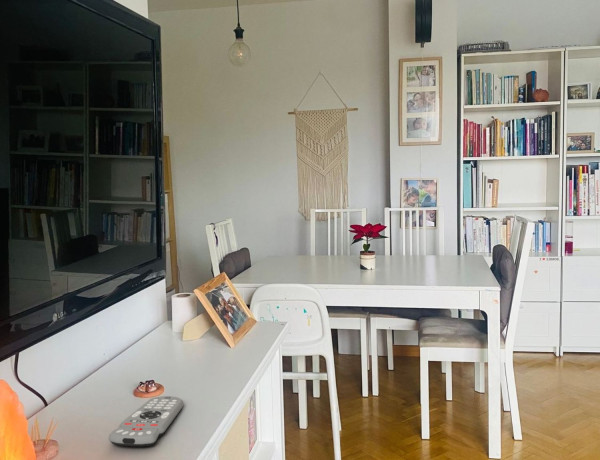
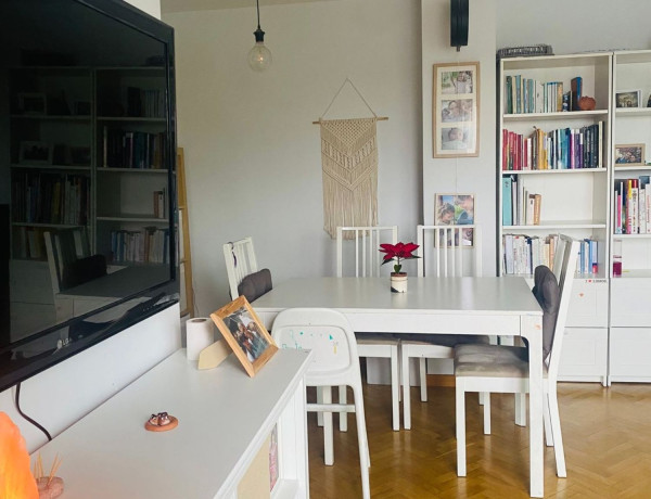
- remote control (151, 419)
